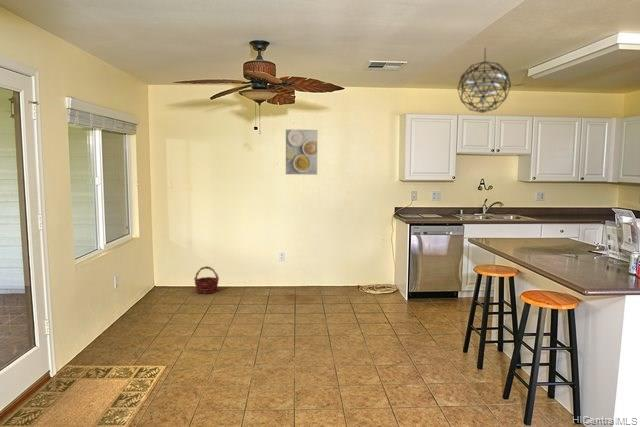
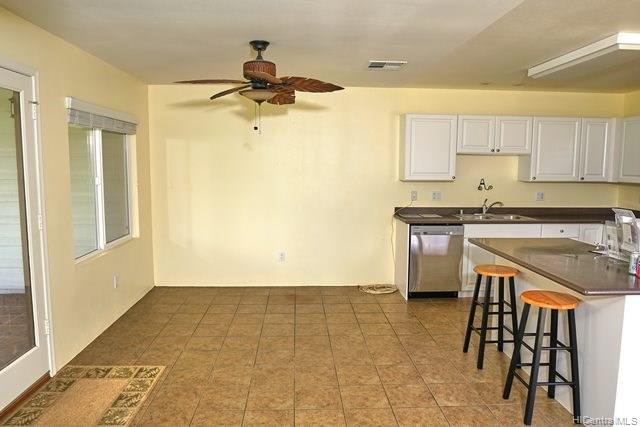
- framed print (301, 152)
- pendant light (483, 80)
- basket (206, 278)
